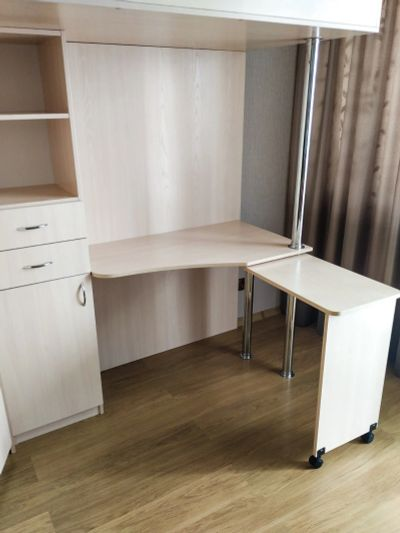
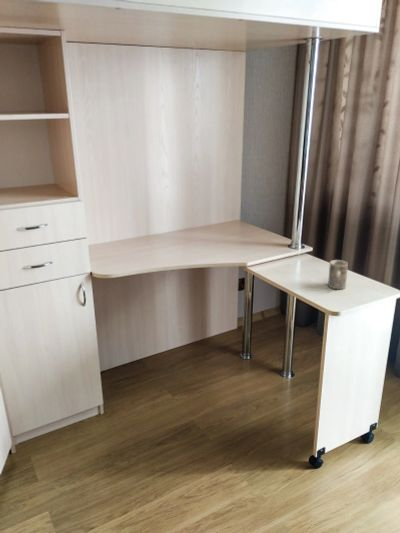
+ mug (337, 275)
